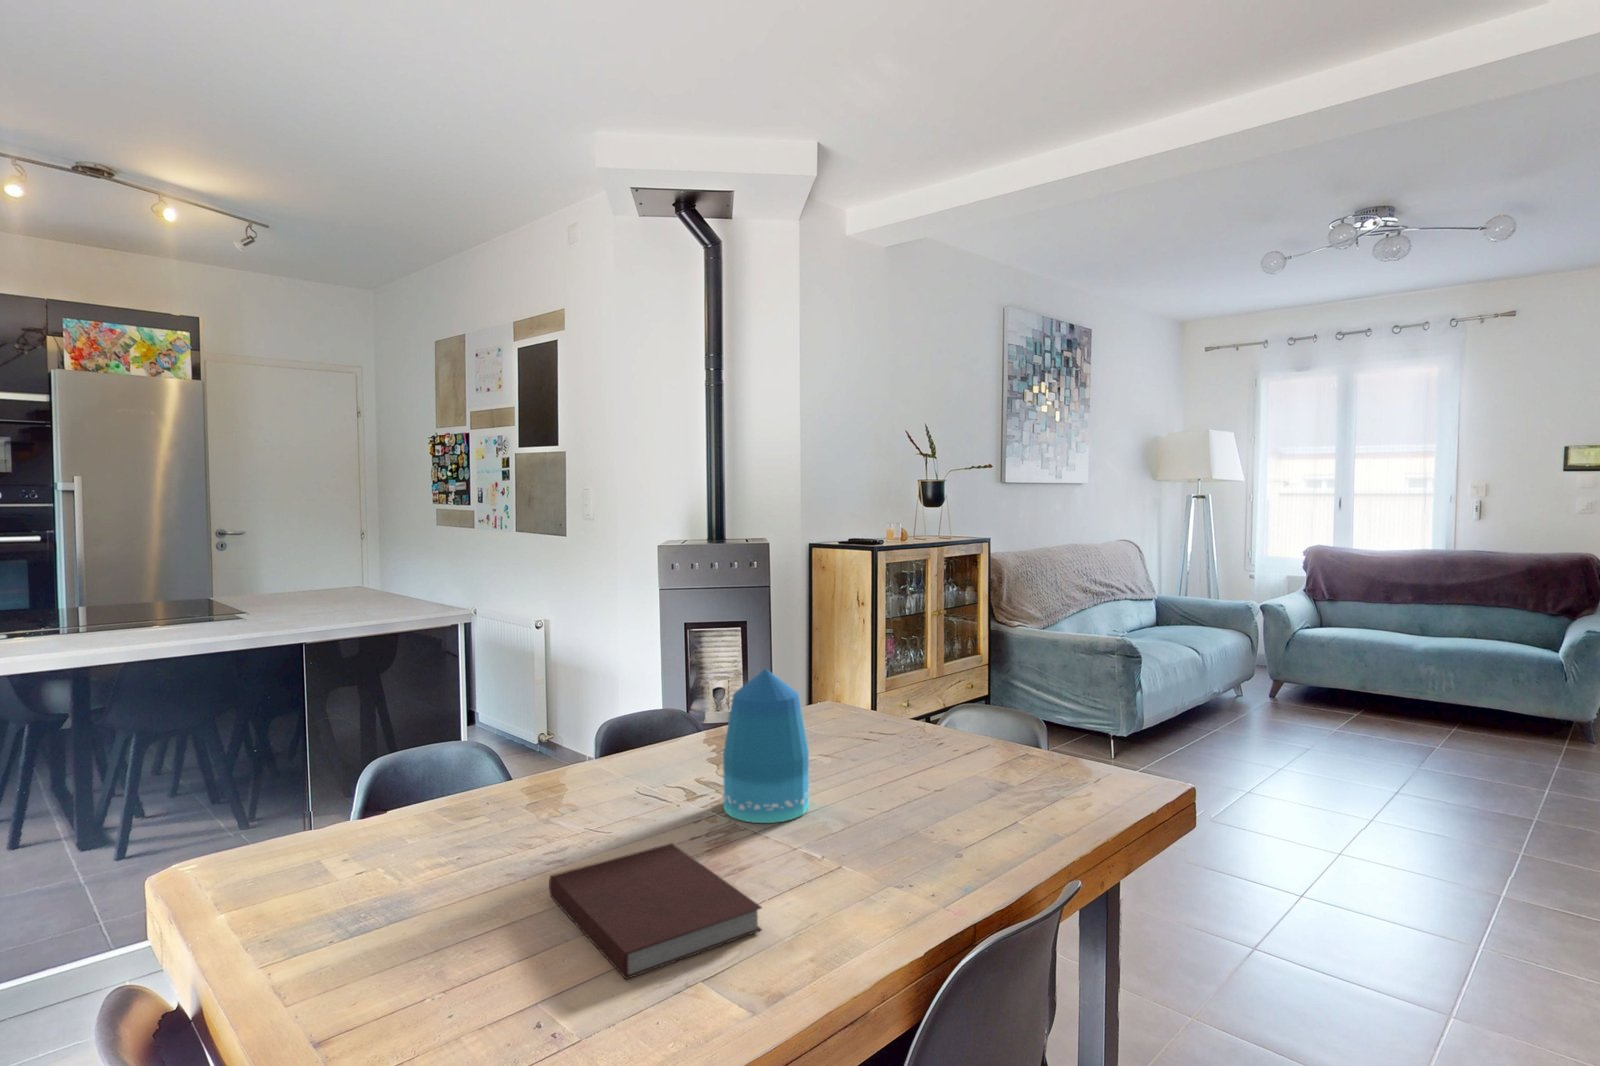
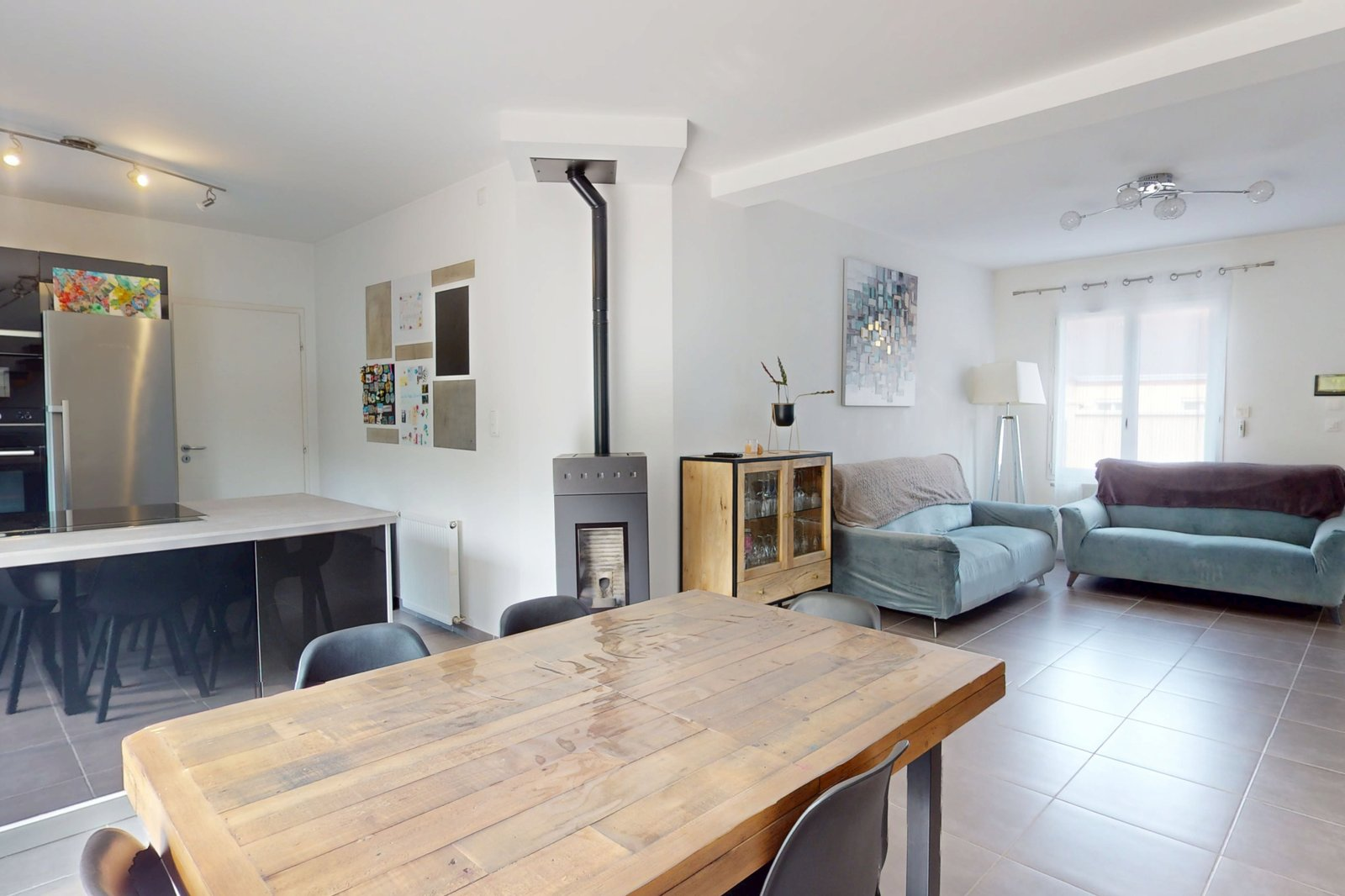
- notebook (651, 902)
- vase (766, 736)
